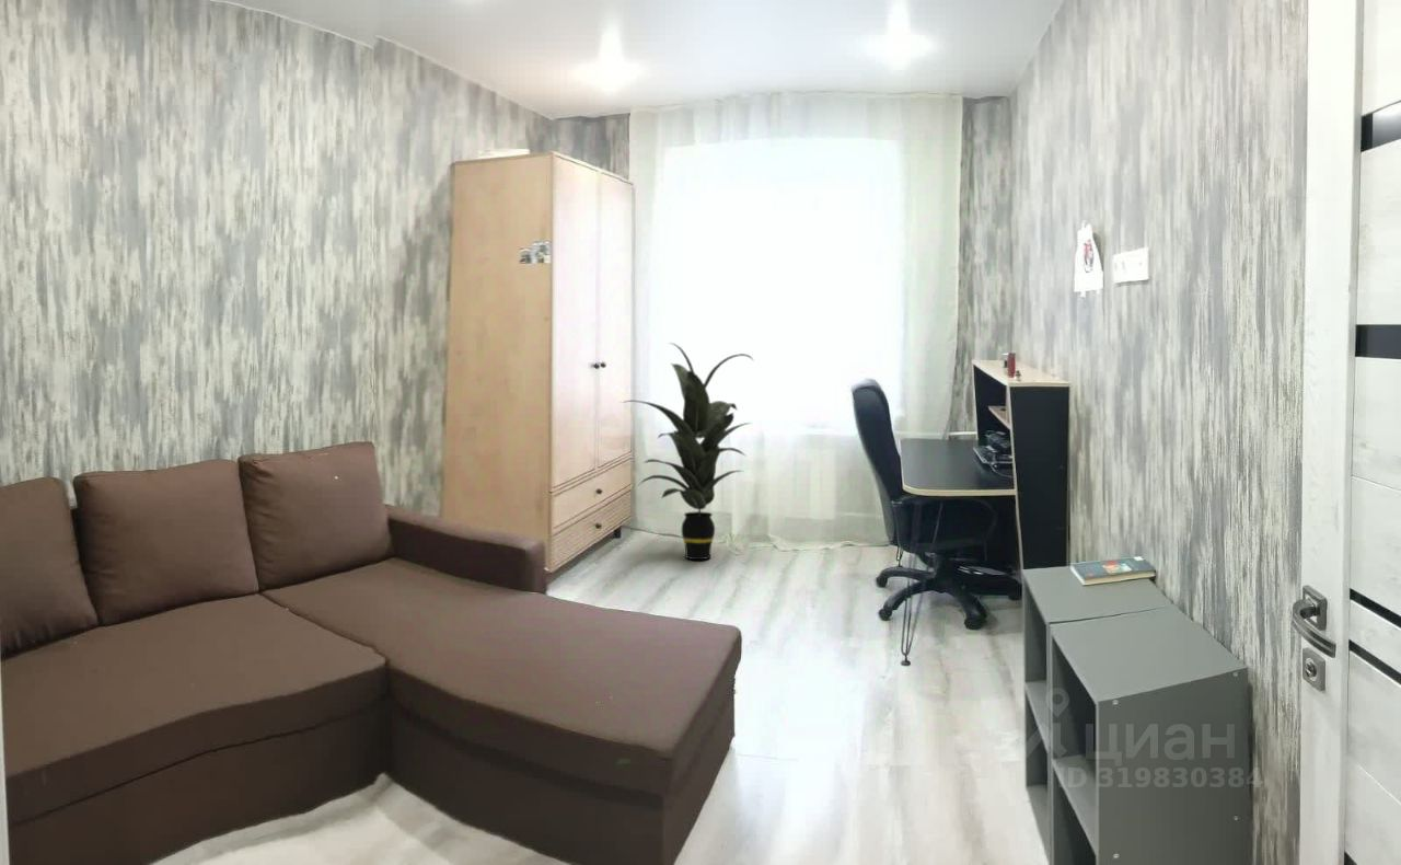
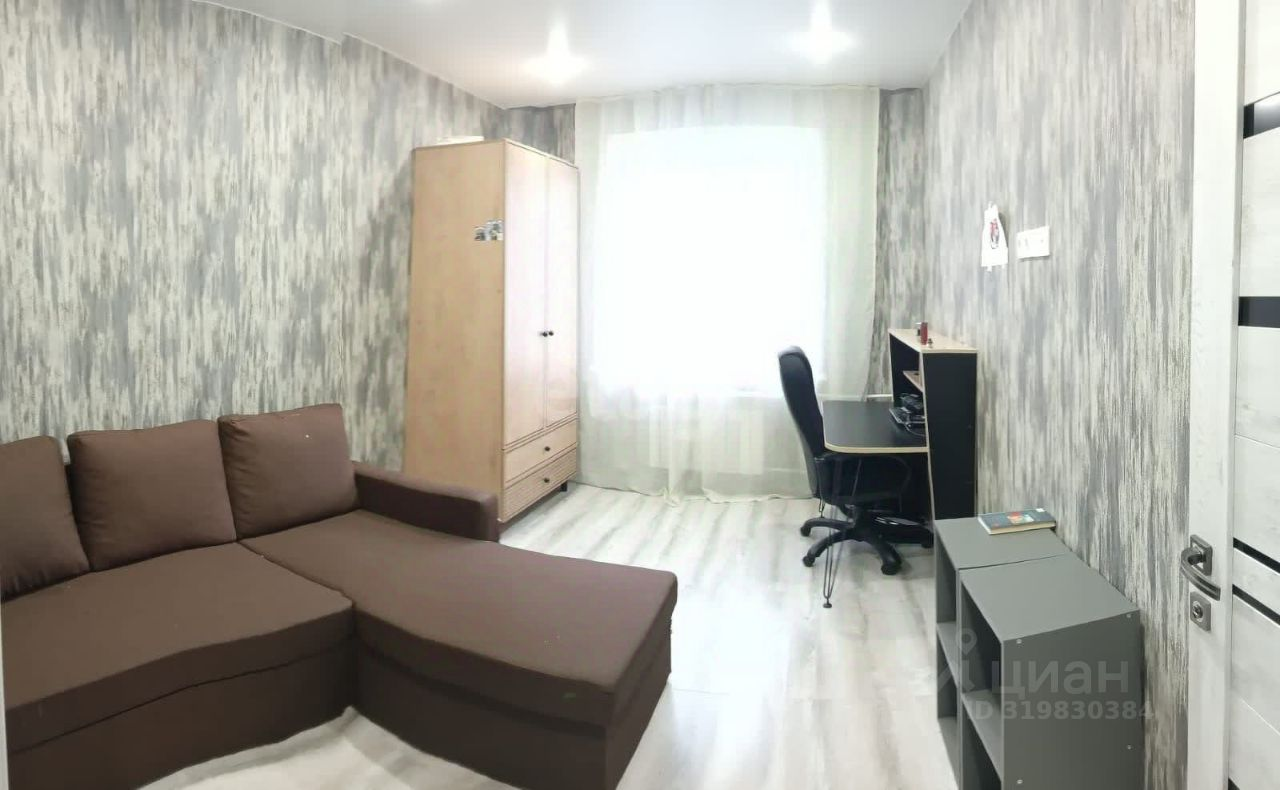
- indoor plant (692, 450)
